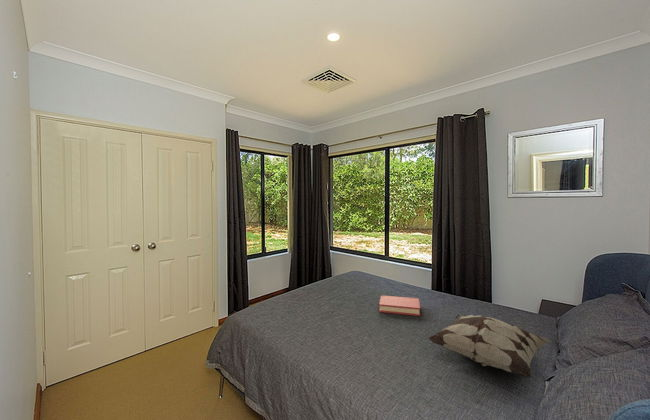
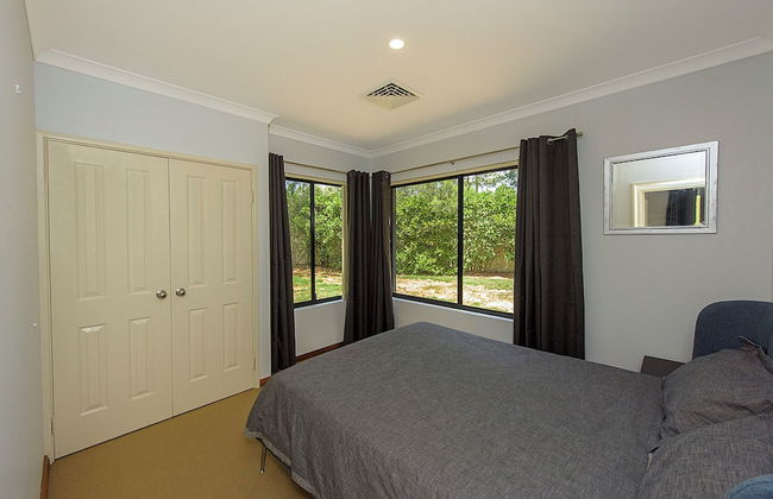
- decorative pillow (486, 338)
- hardback book (399, 304)
